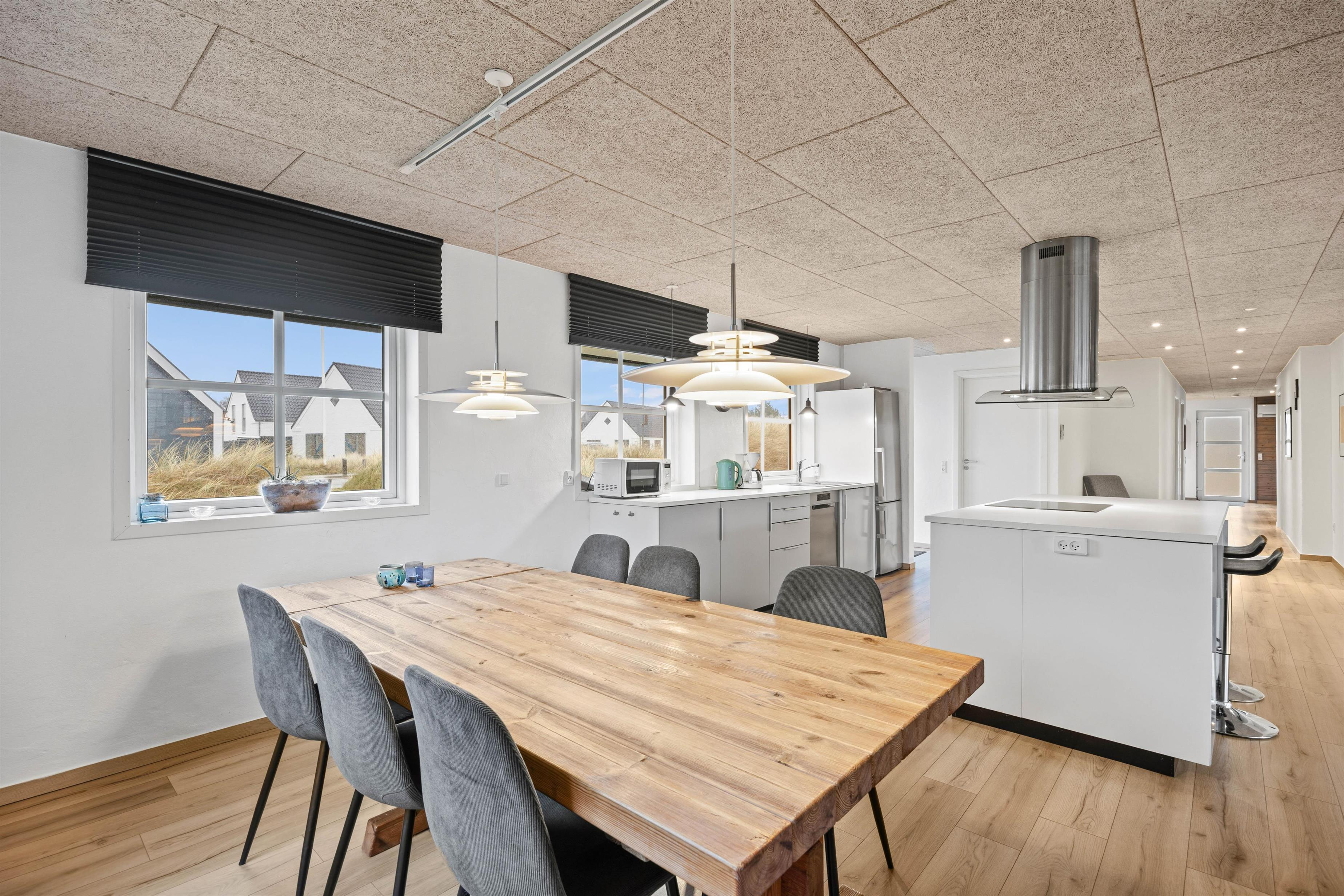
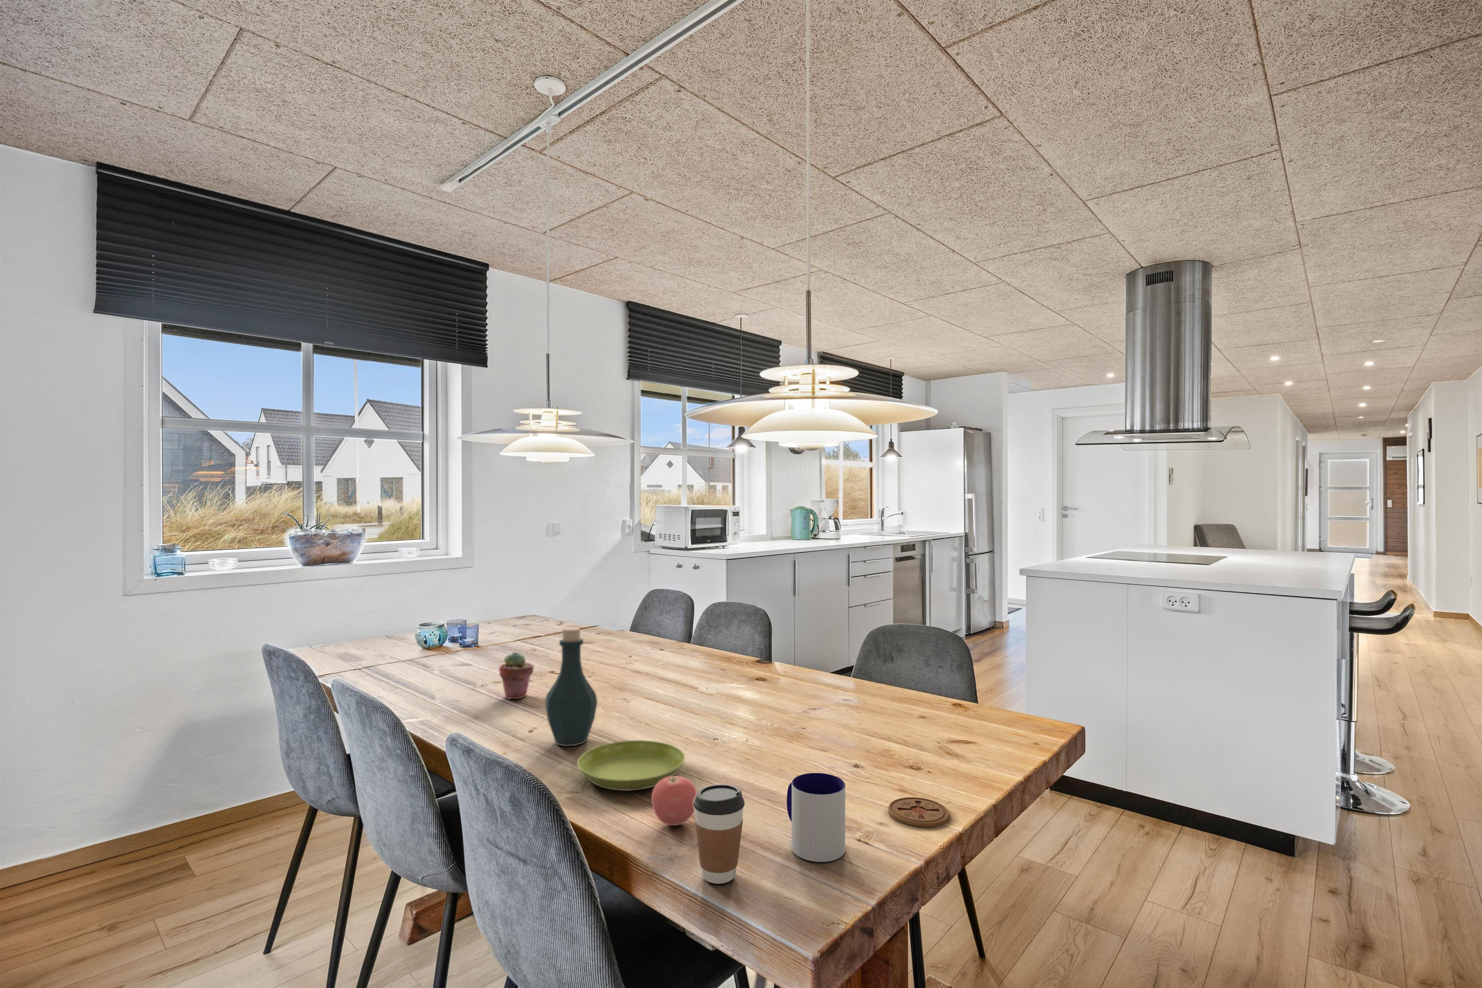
+ coffee cup (719, 834)
+ apple (674, 798)
+ potted succulent (516, 674)
+ coaster (919, 812)
+ mug (812, 812)
+ bottle (571, 685)
+ saucer (632, 766)
